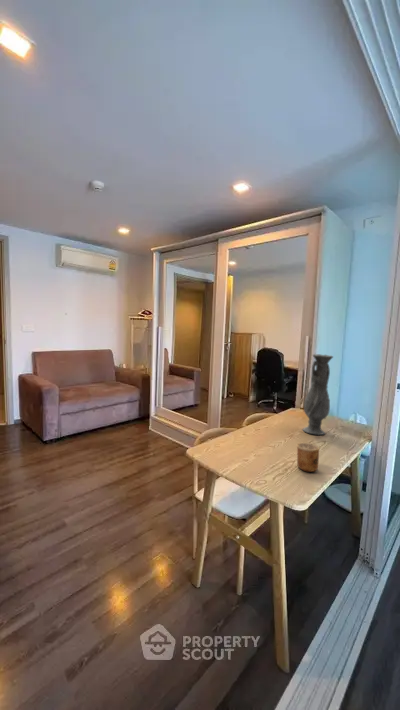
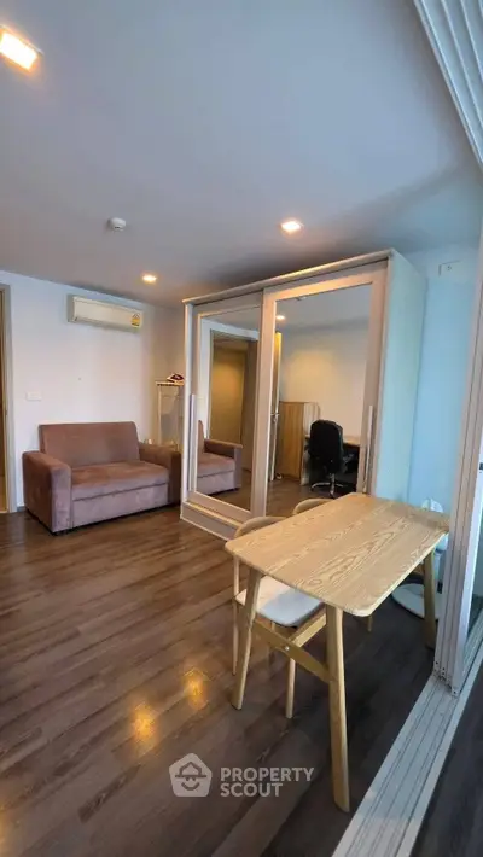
- vase (317, 393)
- cup (307, 457)
